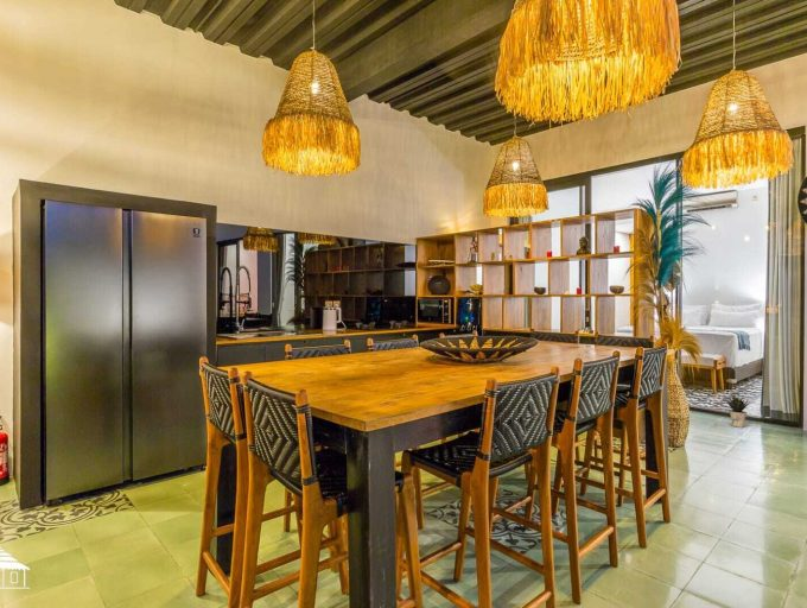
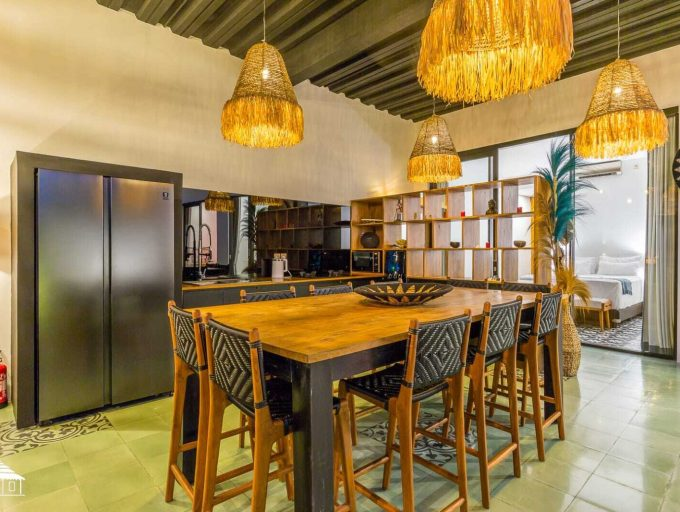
- potted plant (736, 410)
